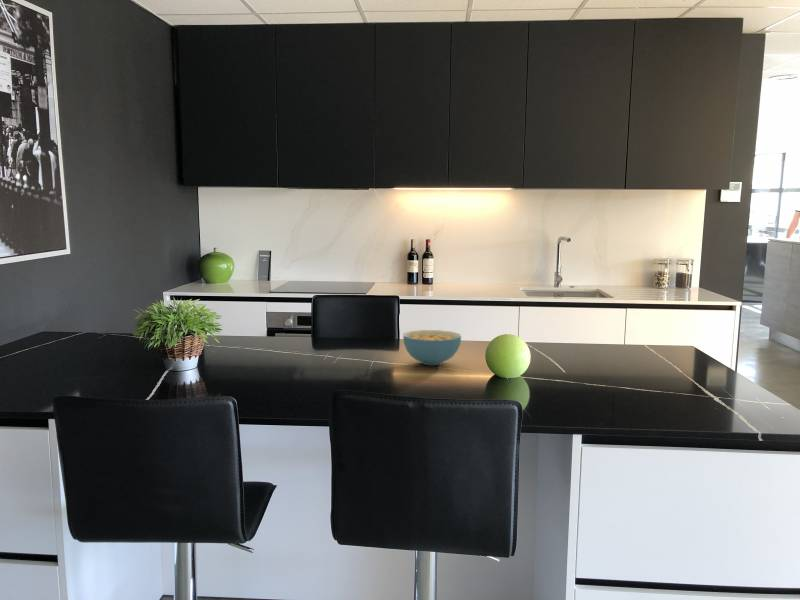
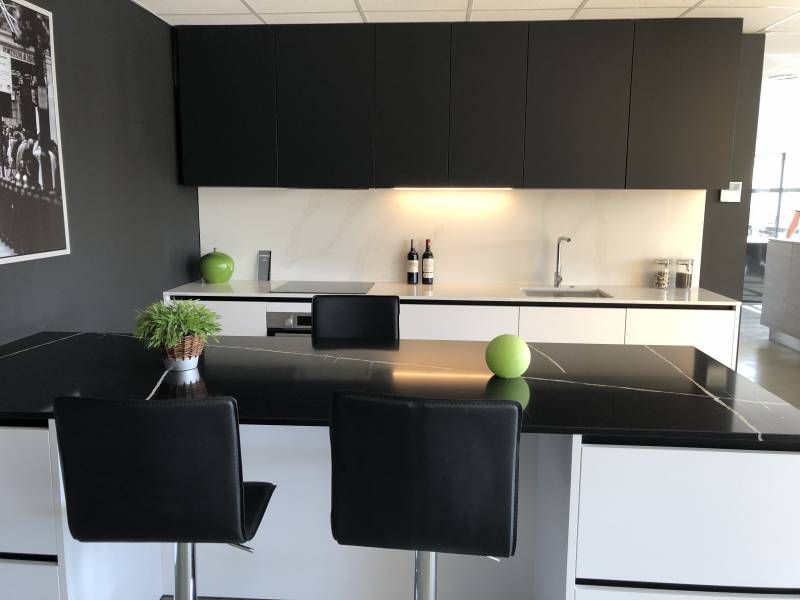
- cereal bowl (431, 349)
